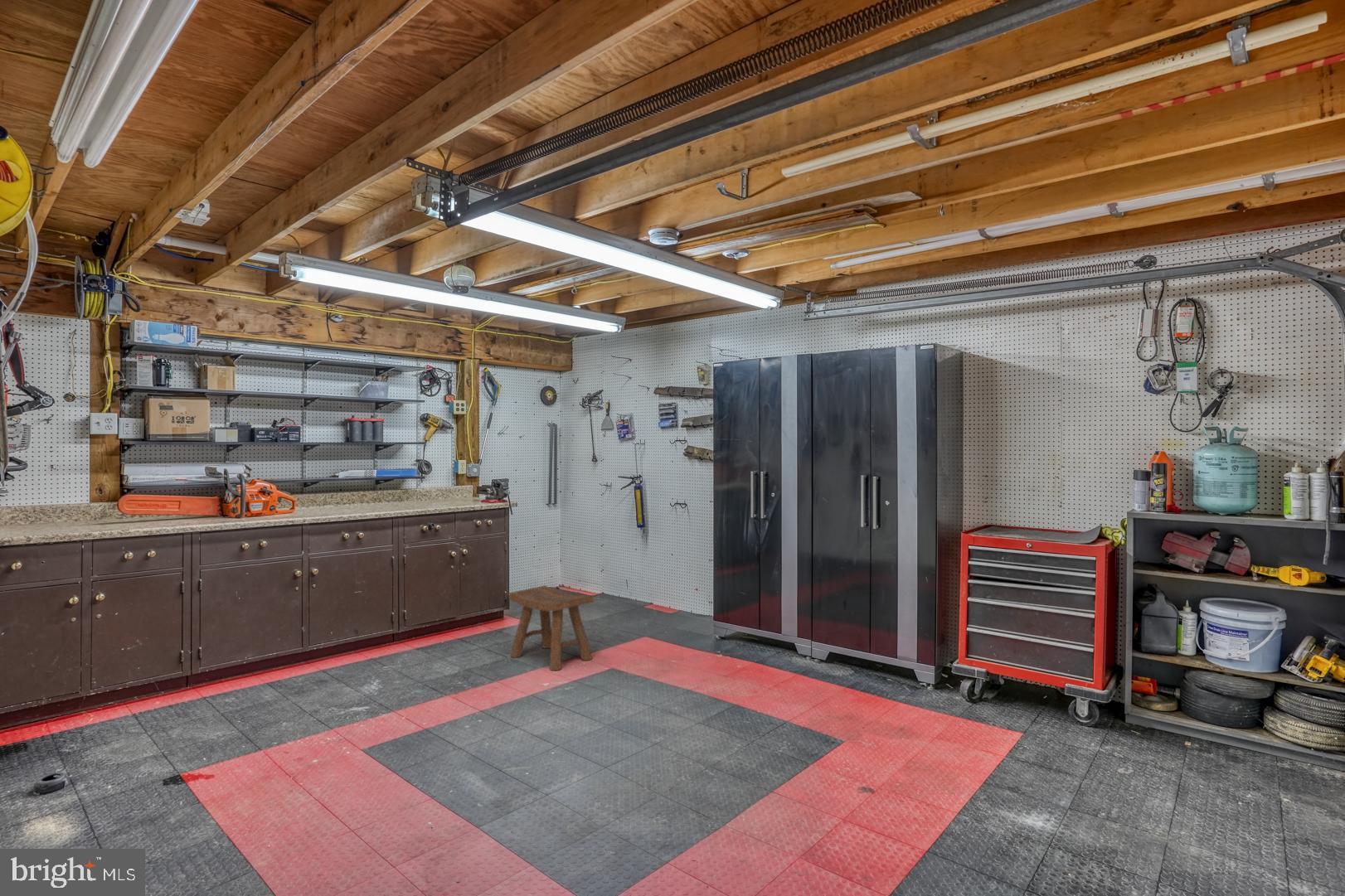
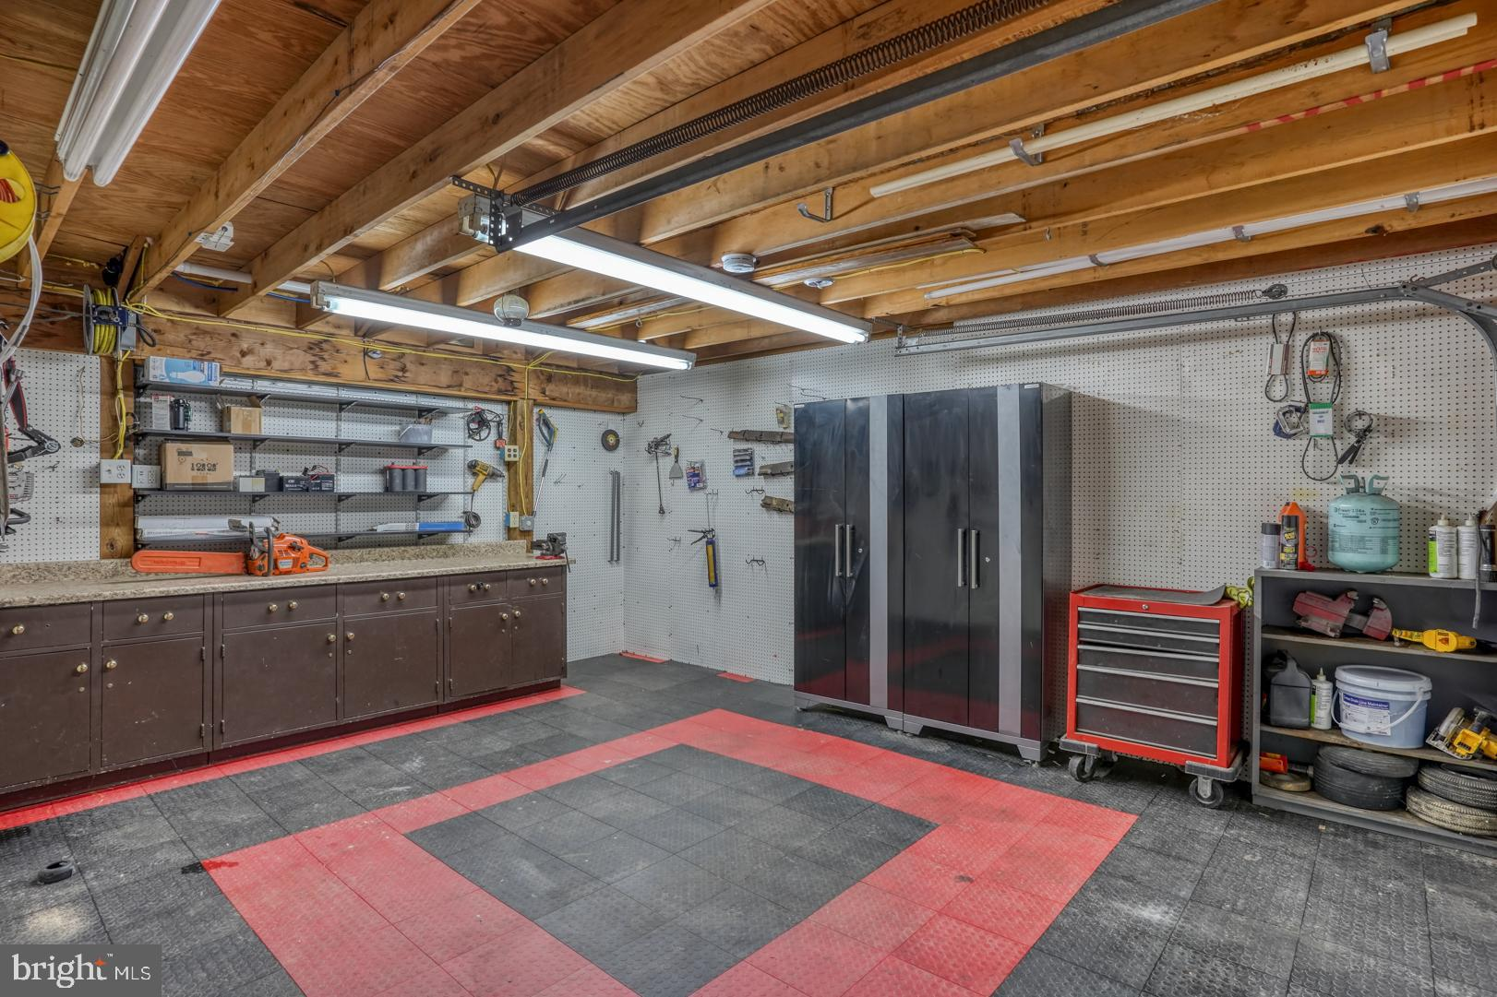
- stool (550, 626)
